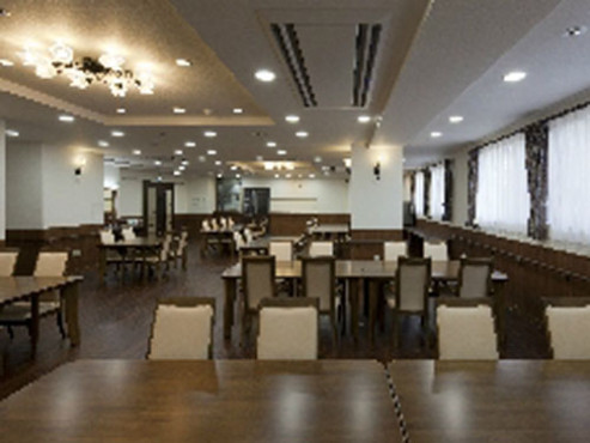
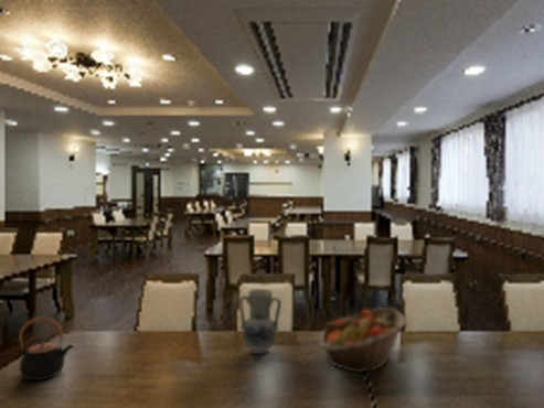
+ teapot (46, 345)
+ vase (259, 321)
+ fruit basket (361, 335)
